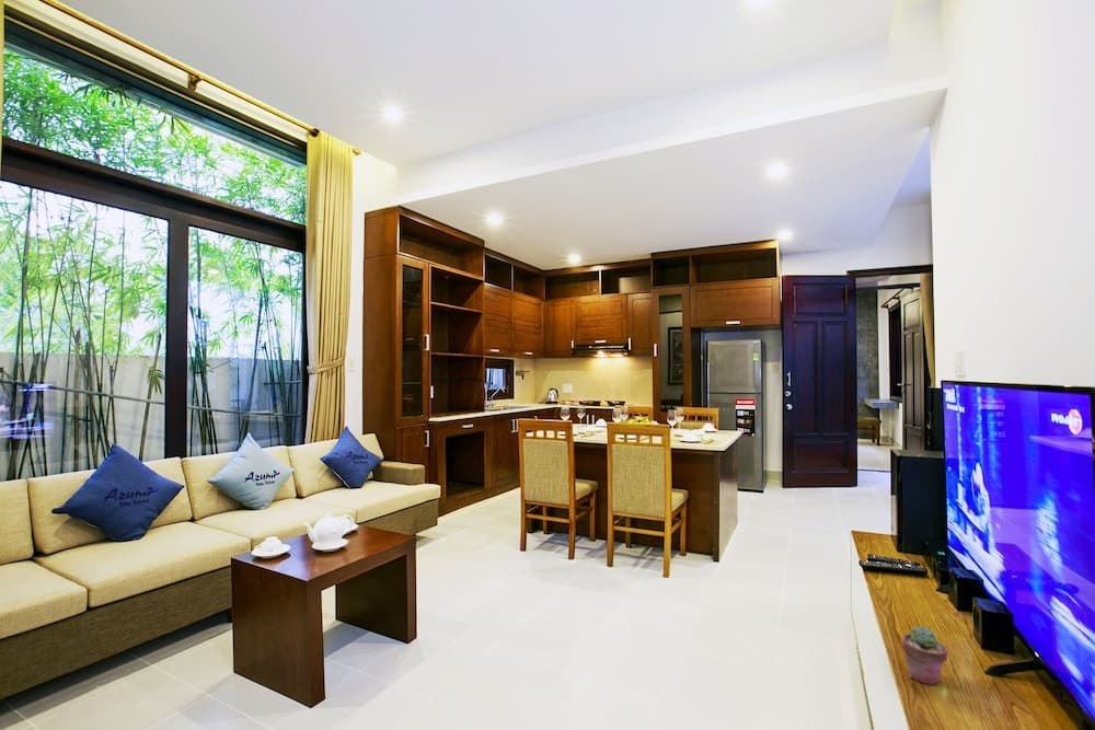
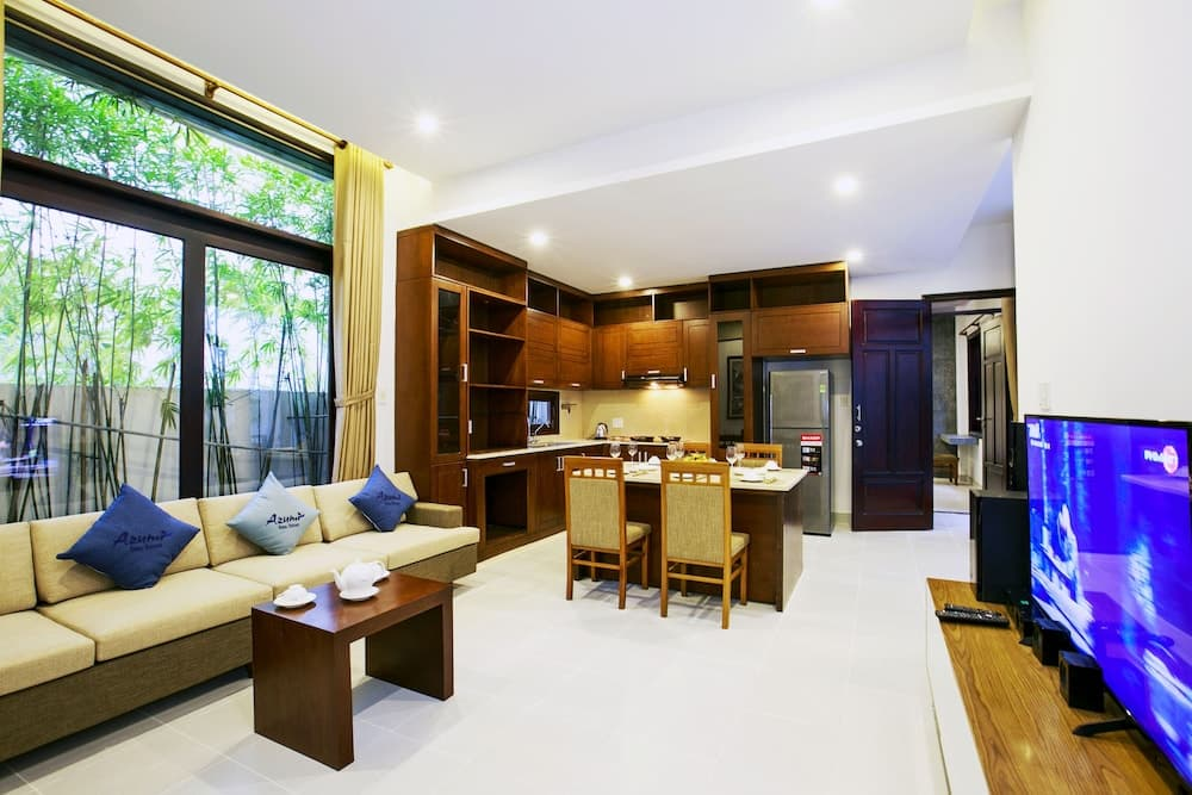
- potted succulent (923, 652)
